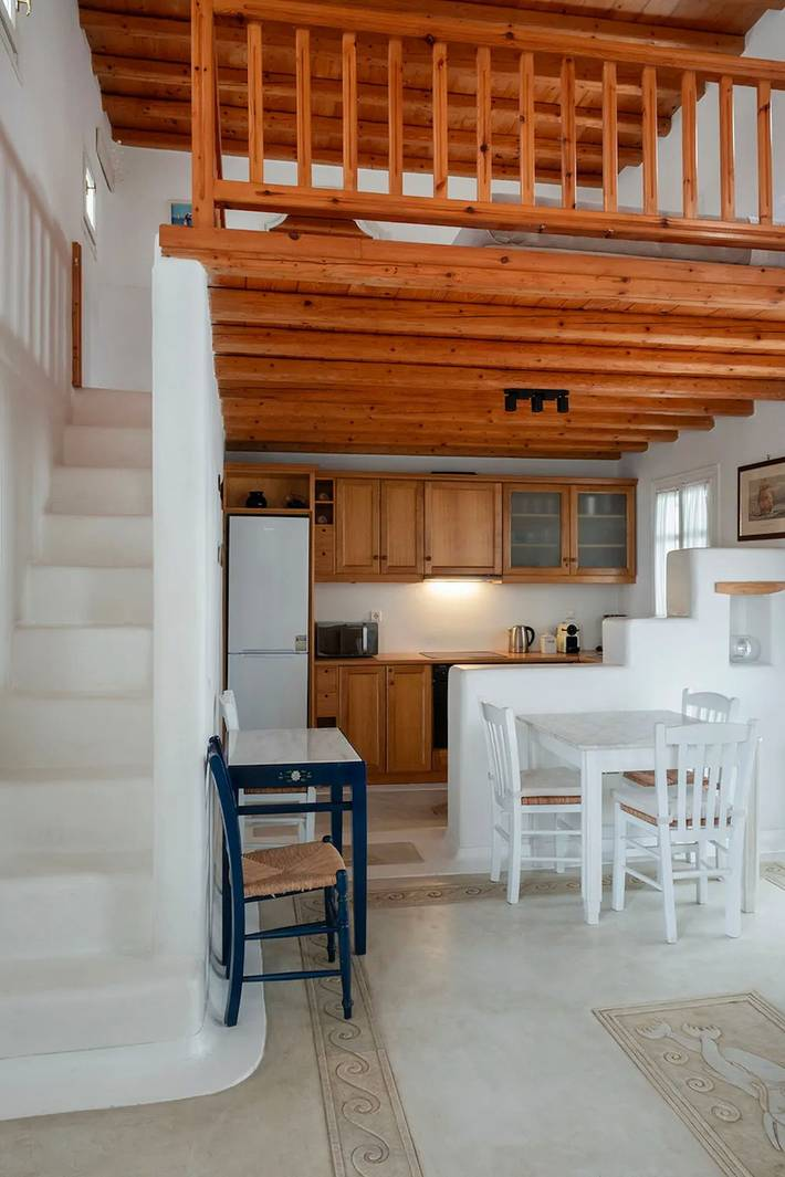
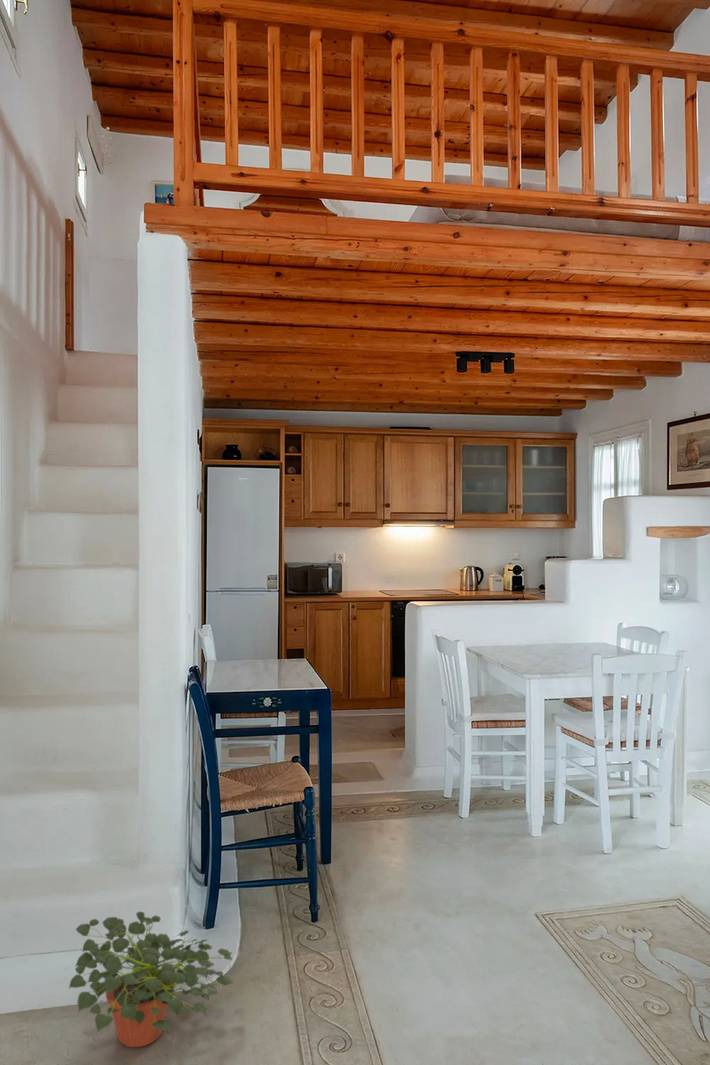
+ potted plant (152, 982)
